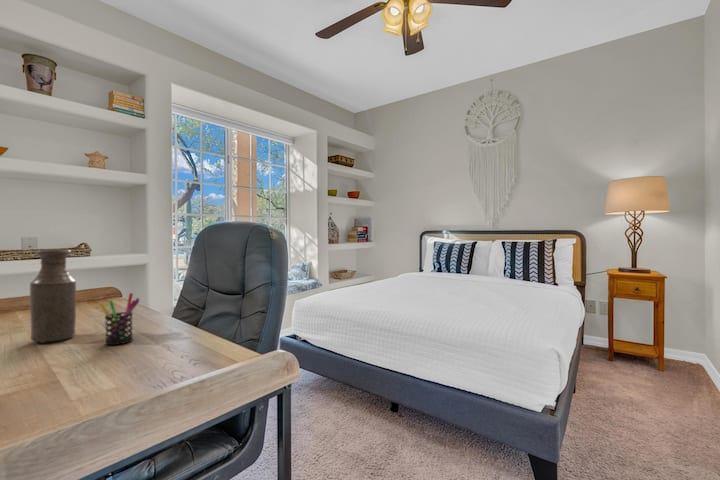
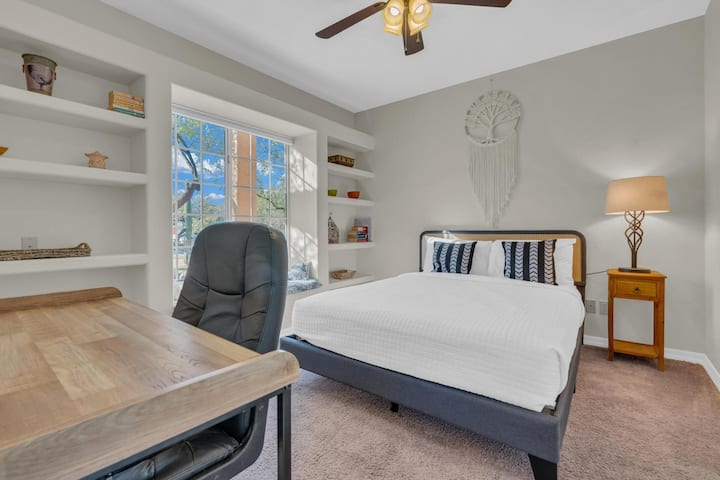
- bottle (53, 294)
- pen holder (119, 317)
